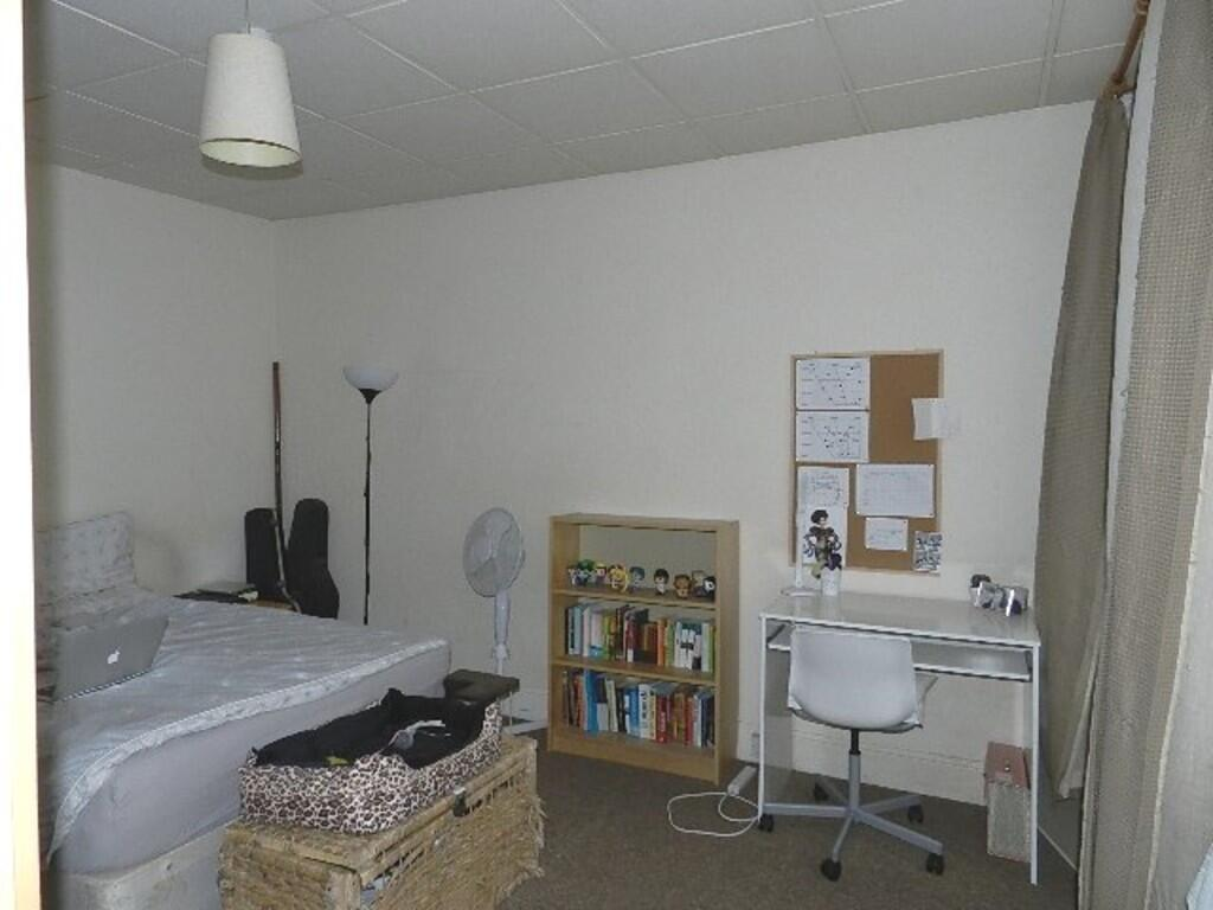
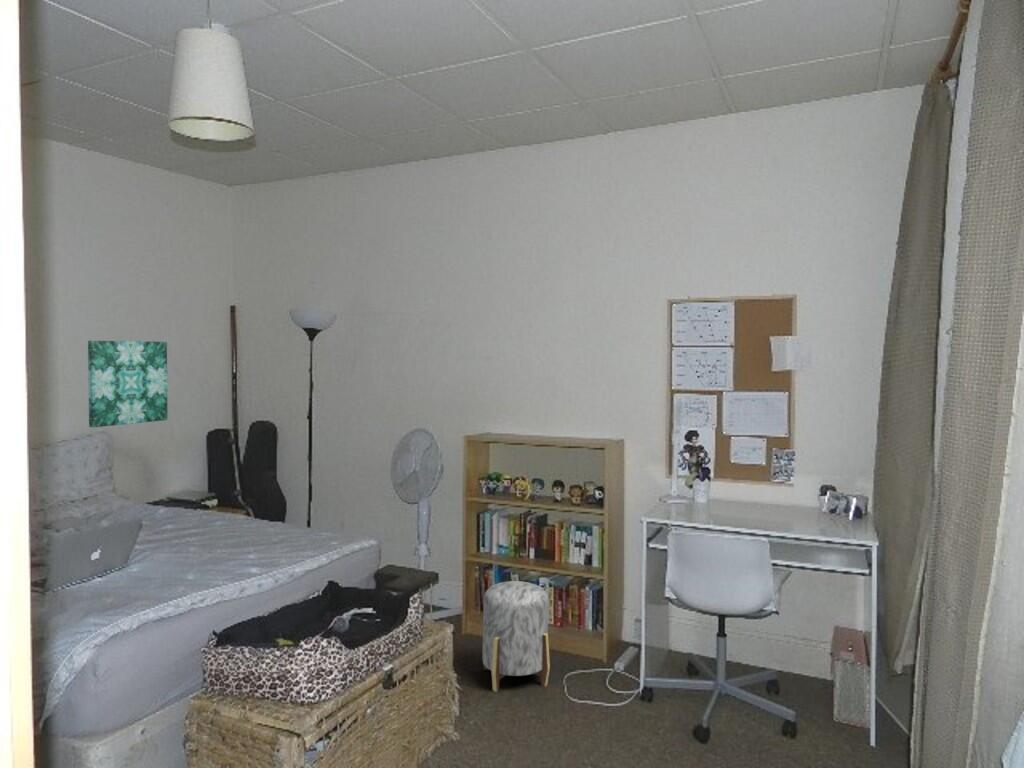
+ wall art (129, 382)
+ stool (515, 631)
